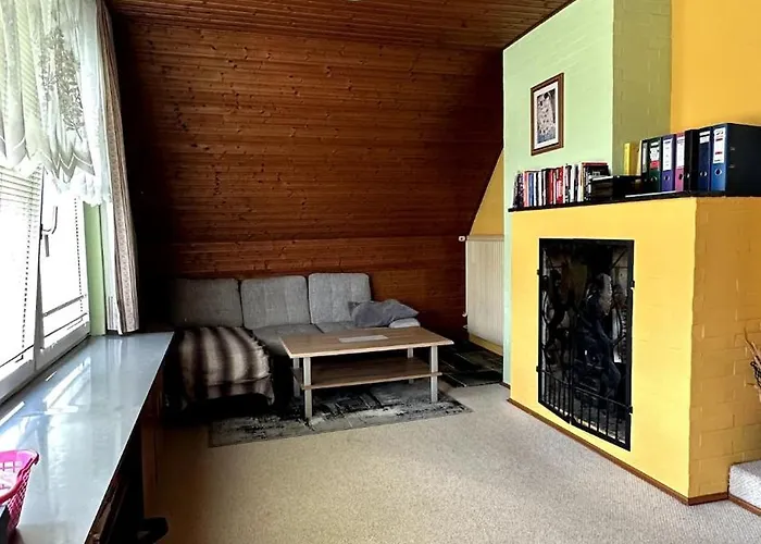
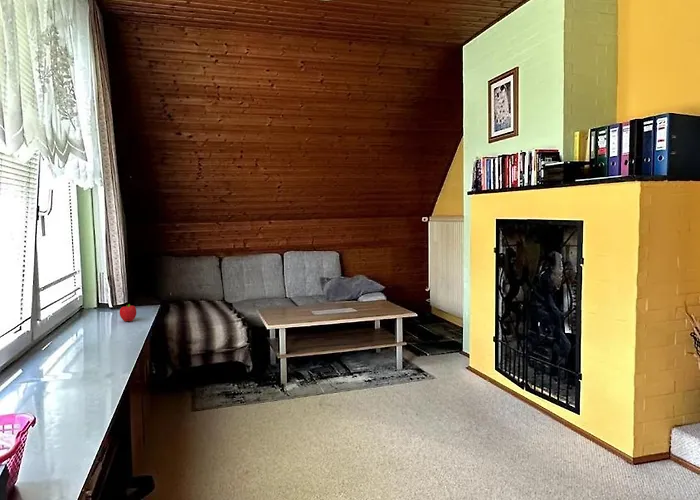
+ fruit (128, 312)
